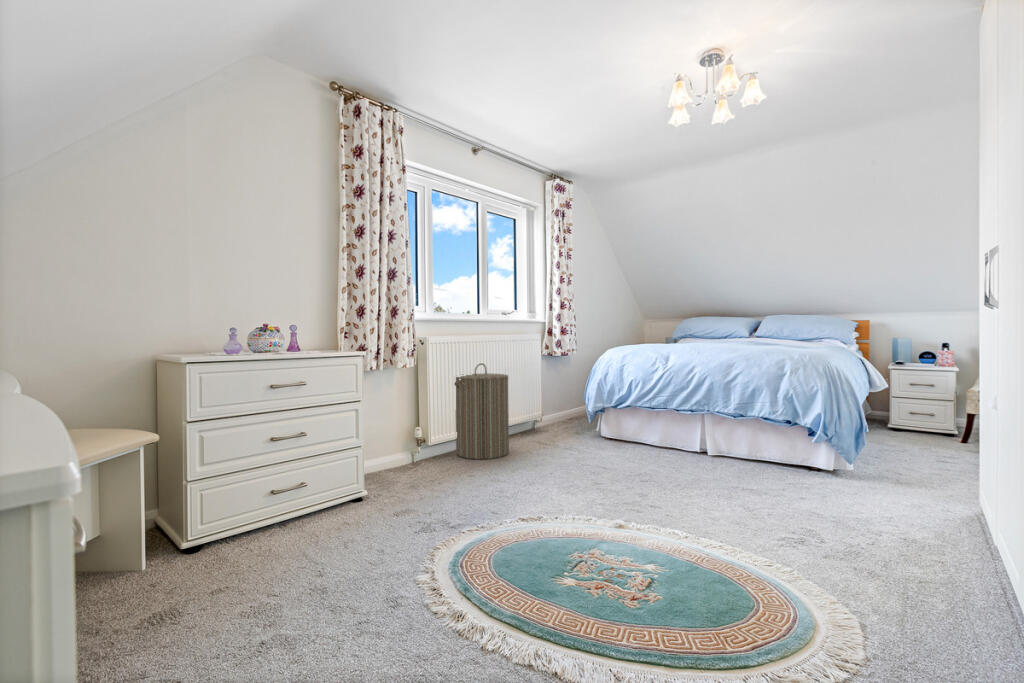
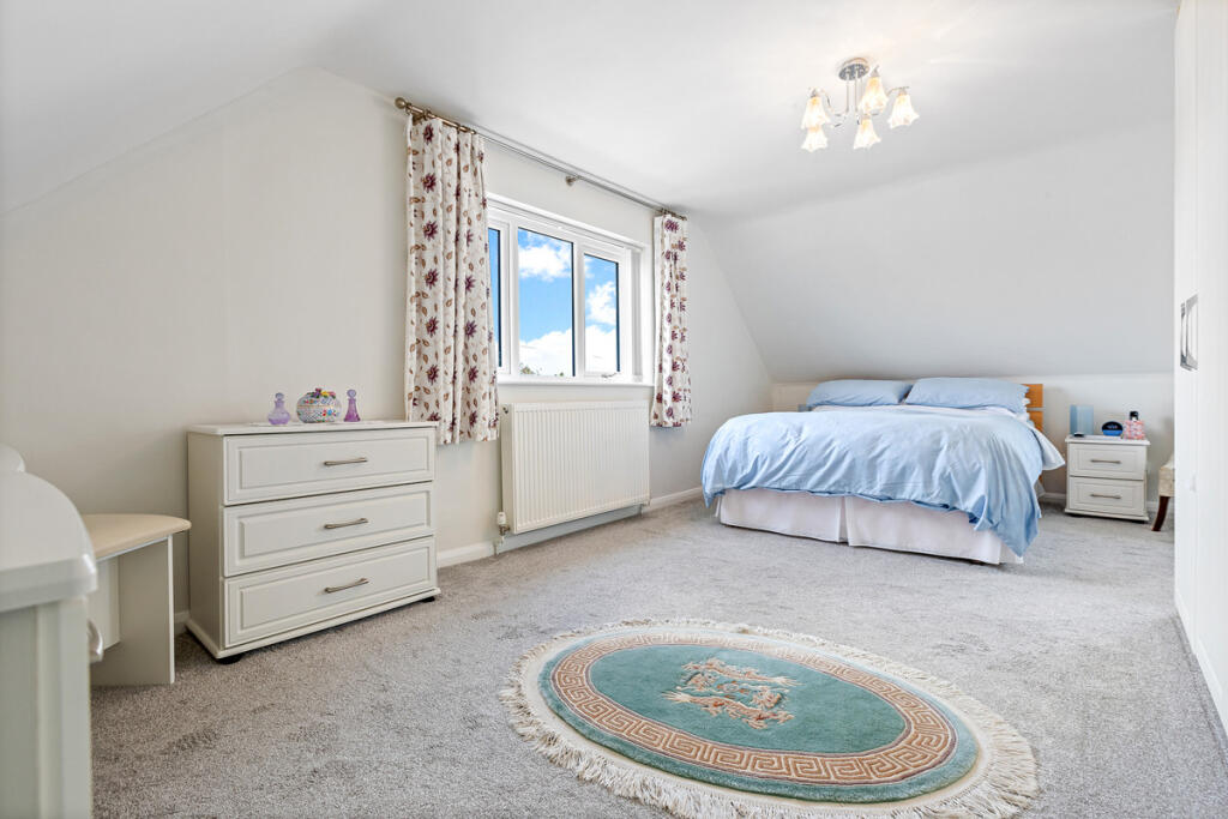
- laundry hamper (482, 408)
